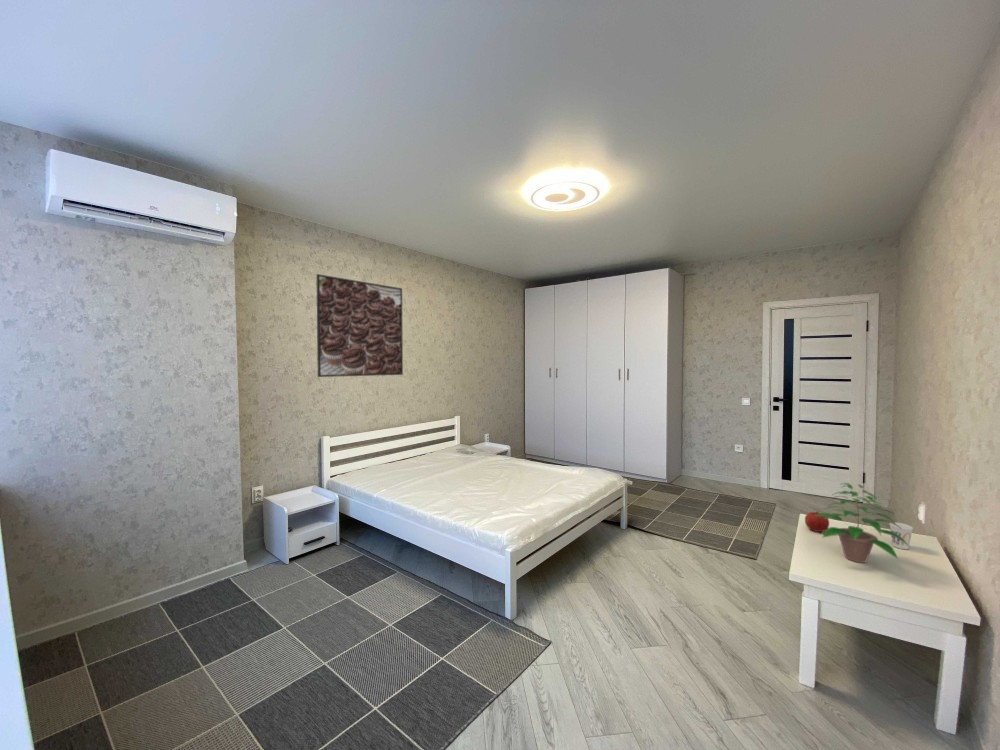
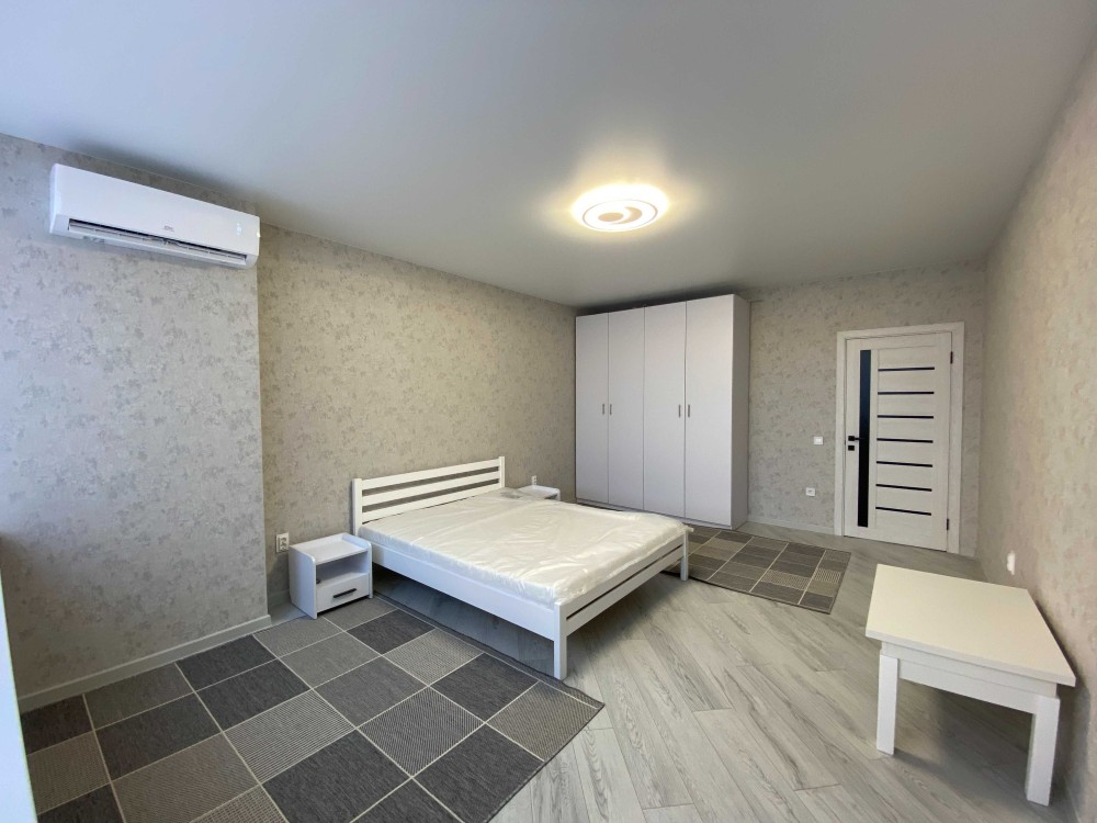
- cup (900, 536)
- potted plant (858, 522)
- apple (816, 520)
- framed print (363, 329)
